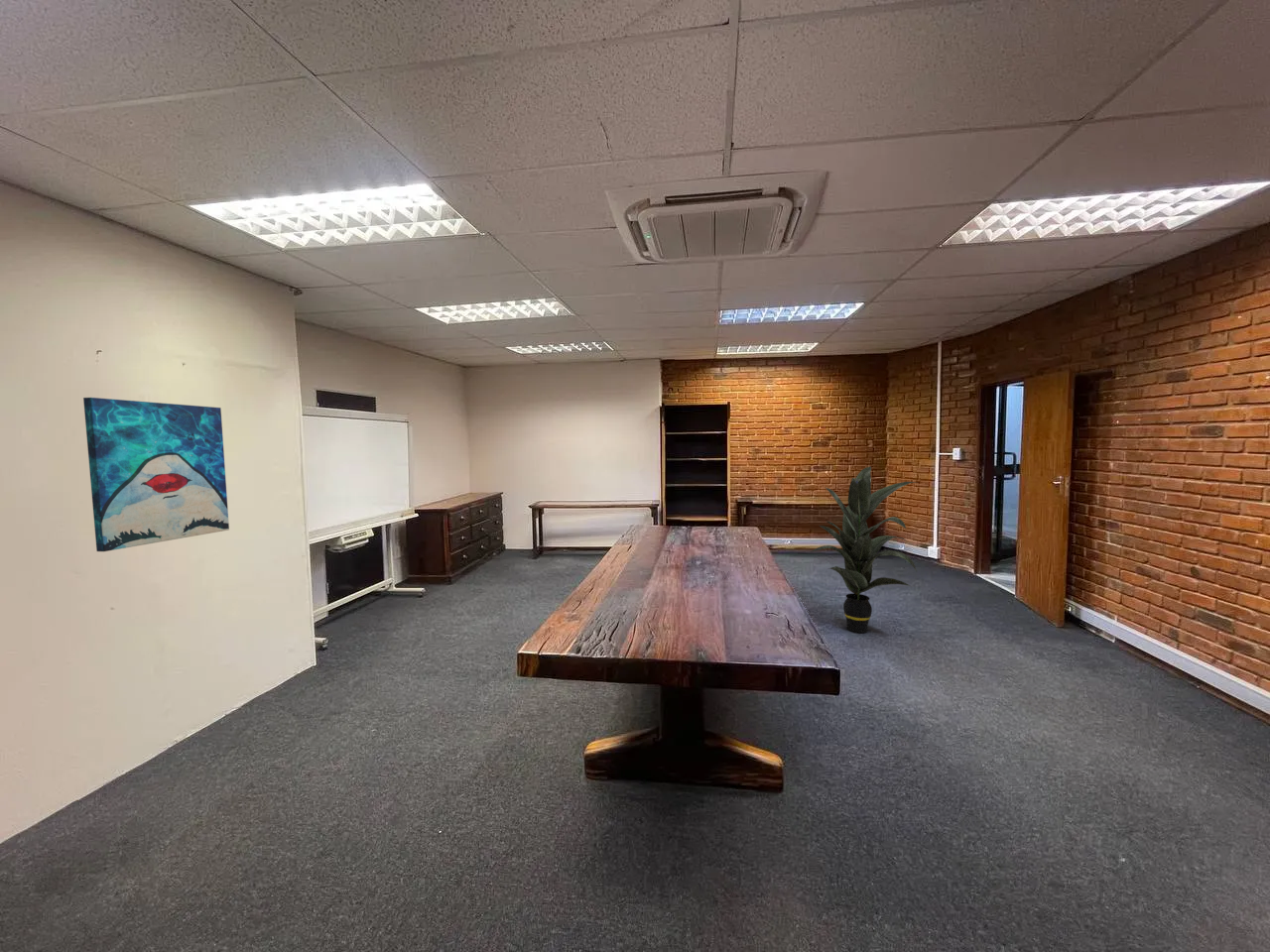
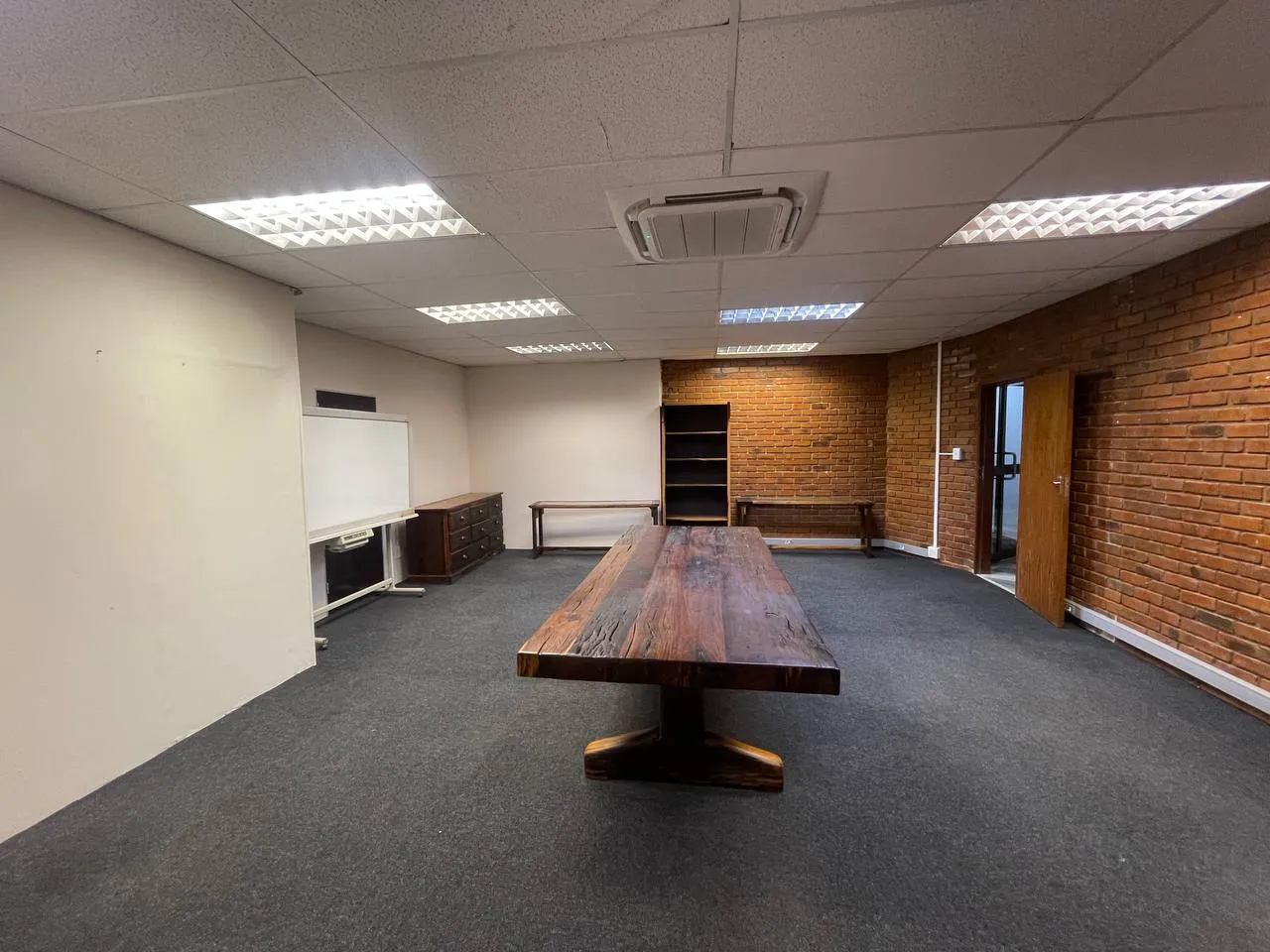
- indoor plant (864, 548)
- wall art (165, 471)
